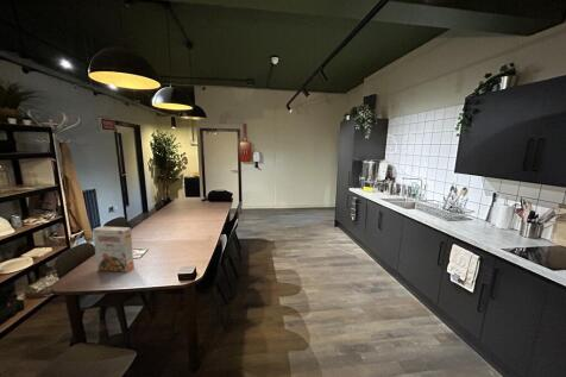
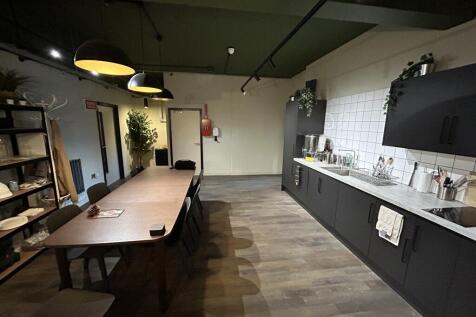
- cereal box (113, 249)
